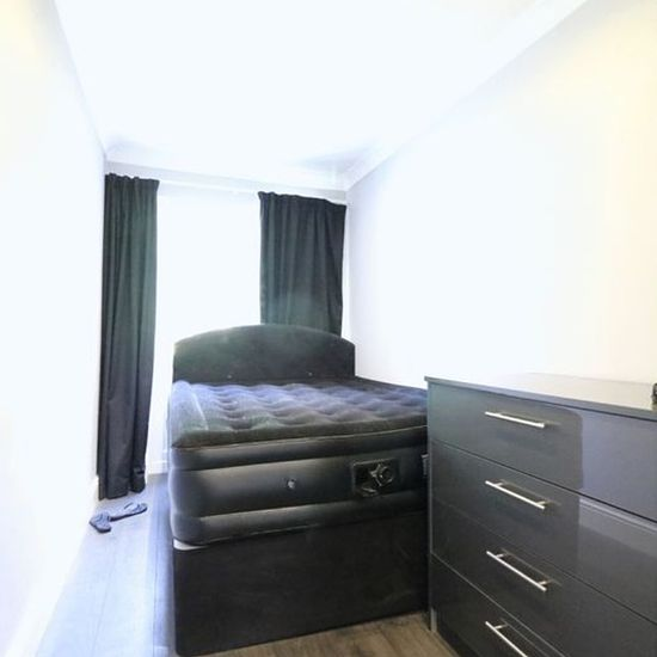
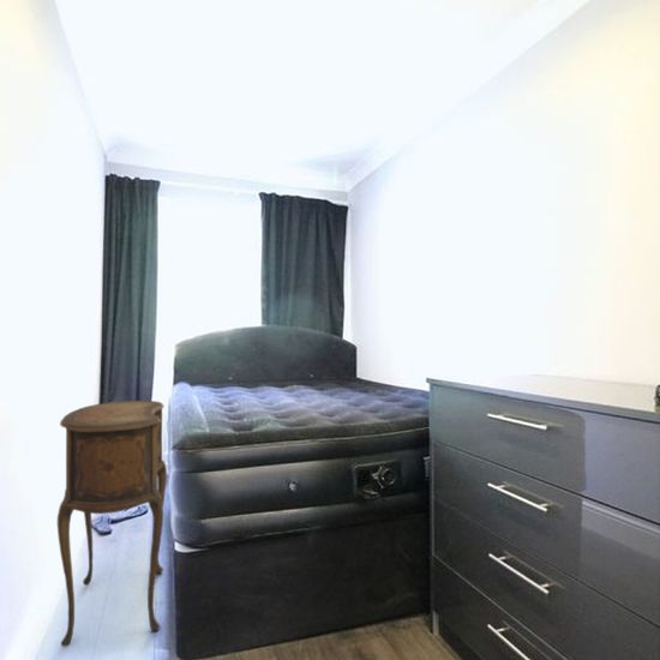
+ side table (115, 508)
